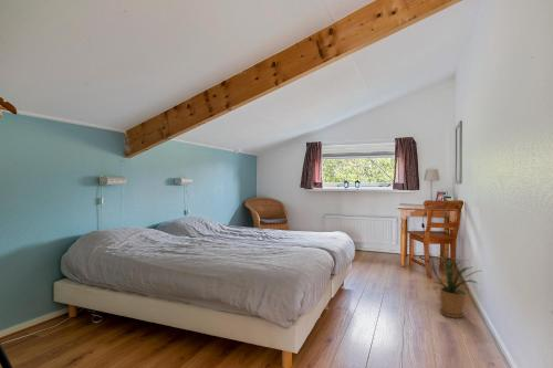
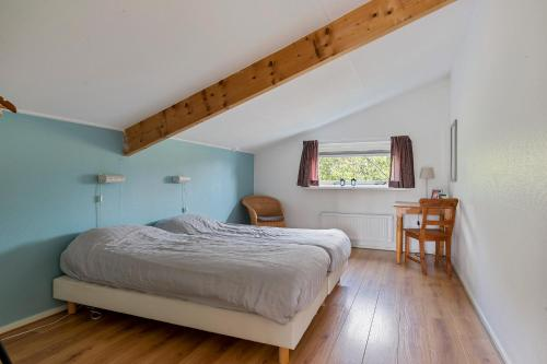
- house plant (455, 284)
